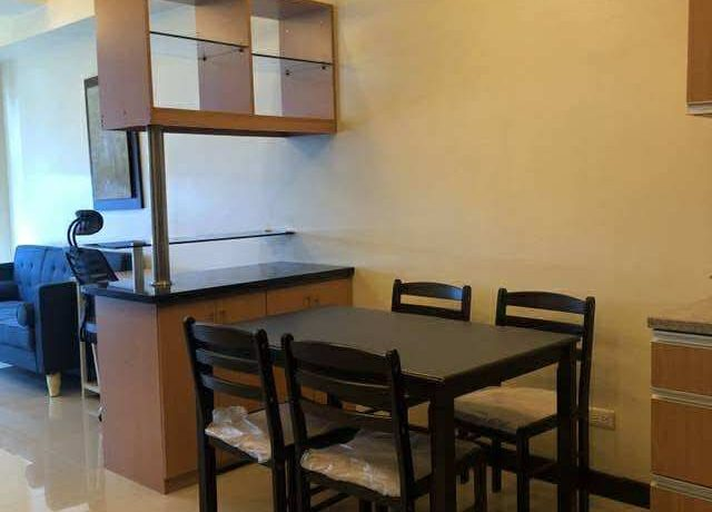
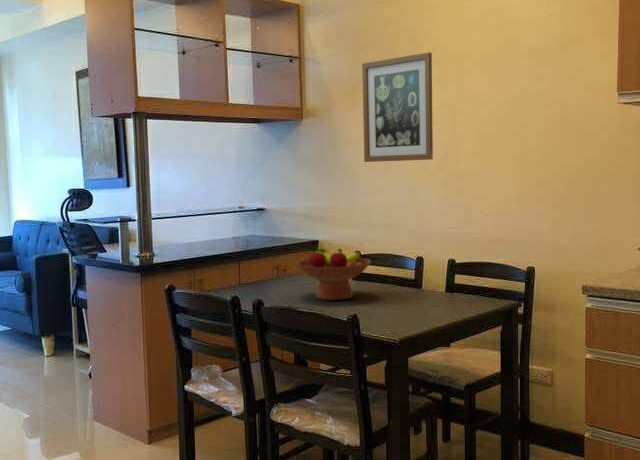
+ fruit bowl (333, 272)
+ wall art (396, 109)
